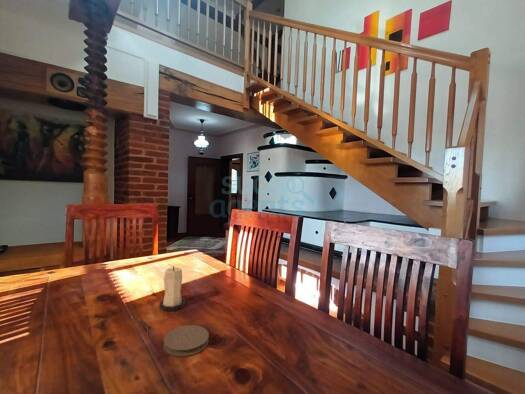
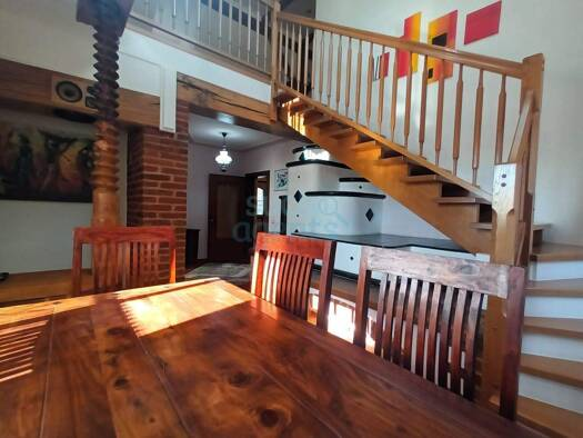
- coaster (186, 339)
- candle (173, 285)
